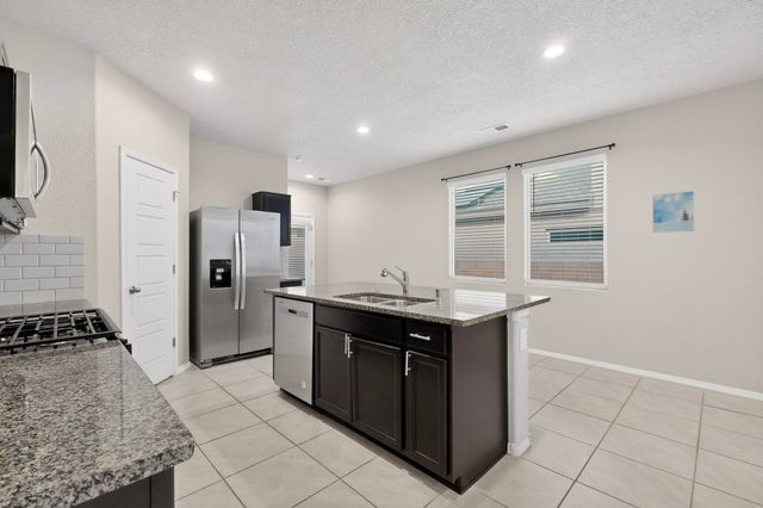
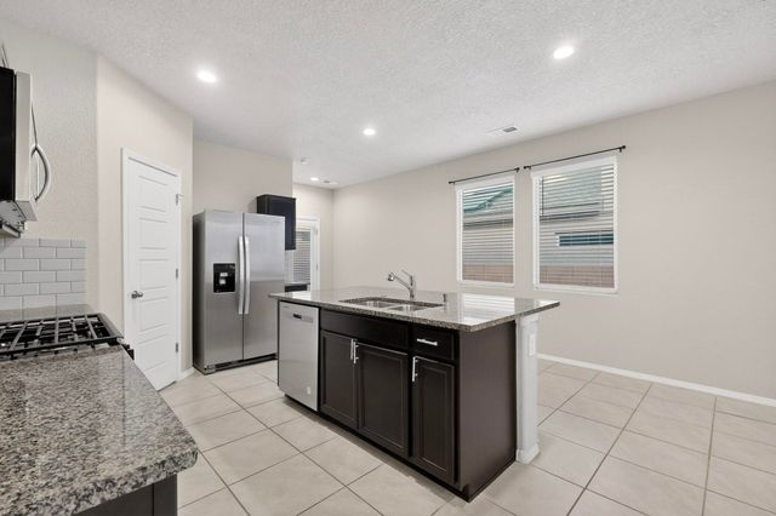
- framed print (672, 212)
